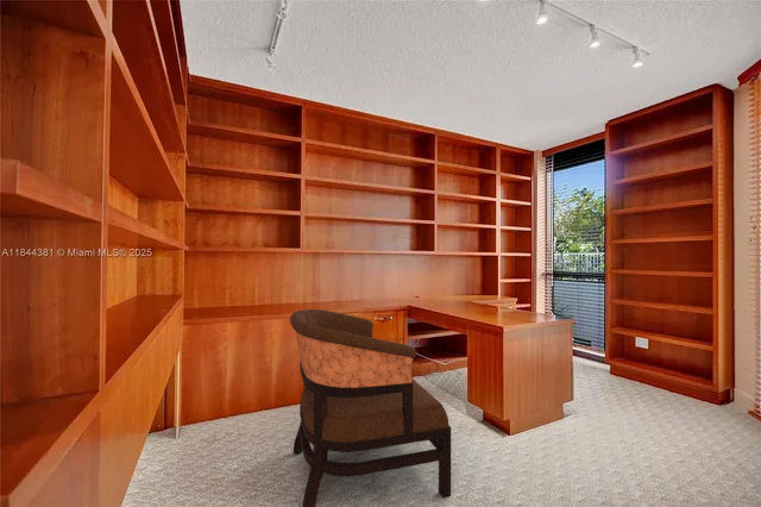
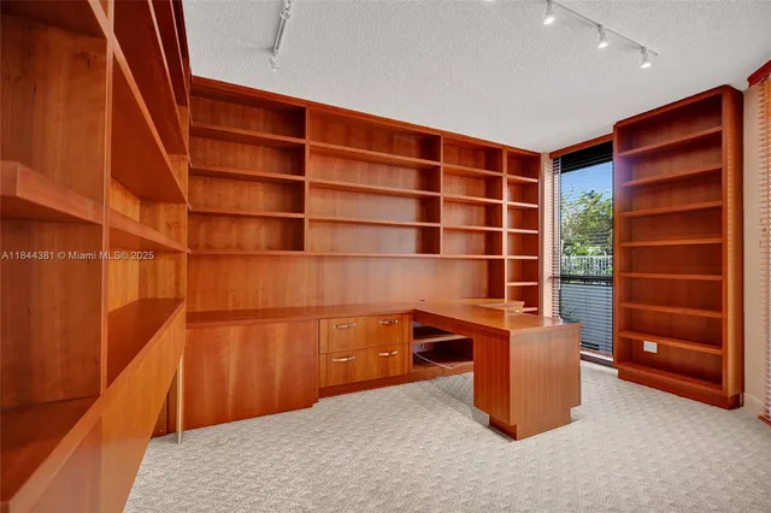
- armchair (359, 390)
